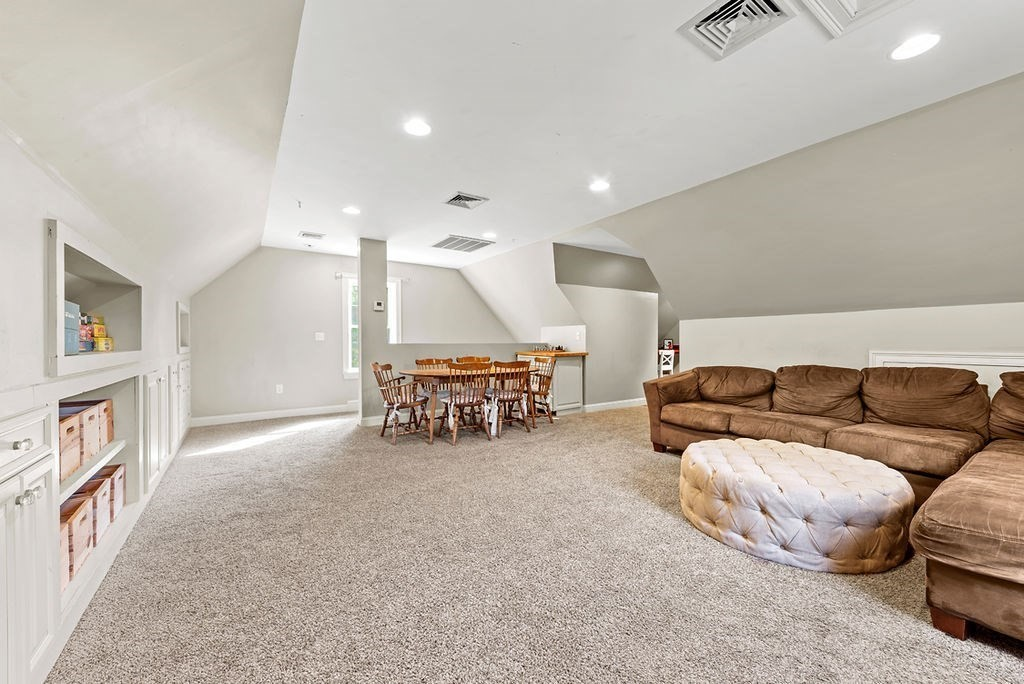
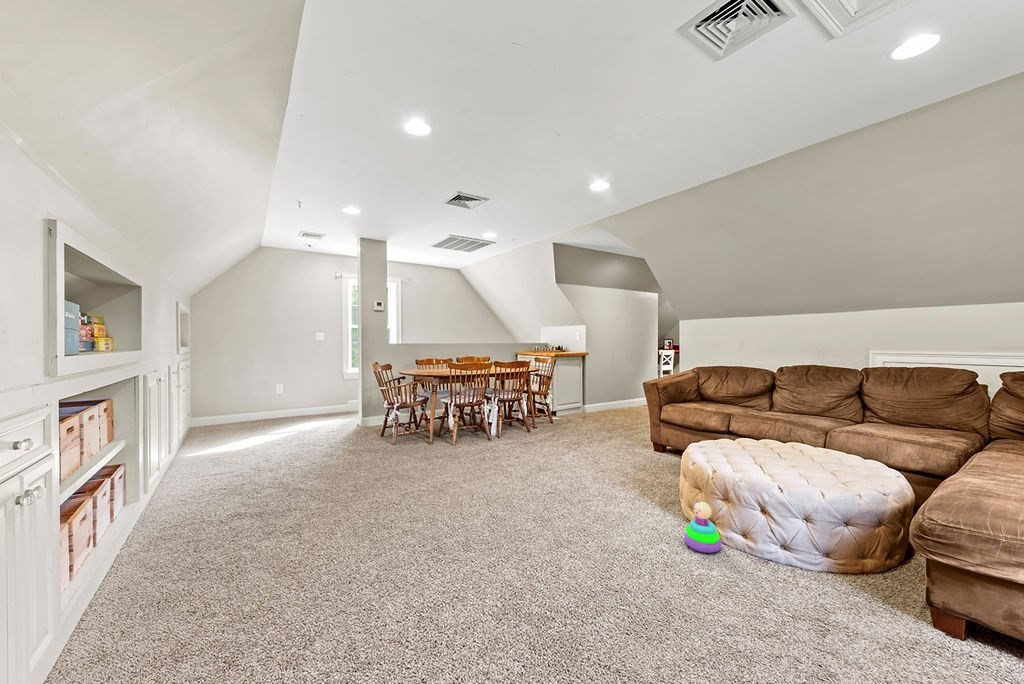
+ stacking toy (702, 523)
